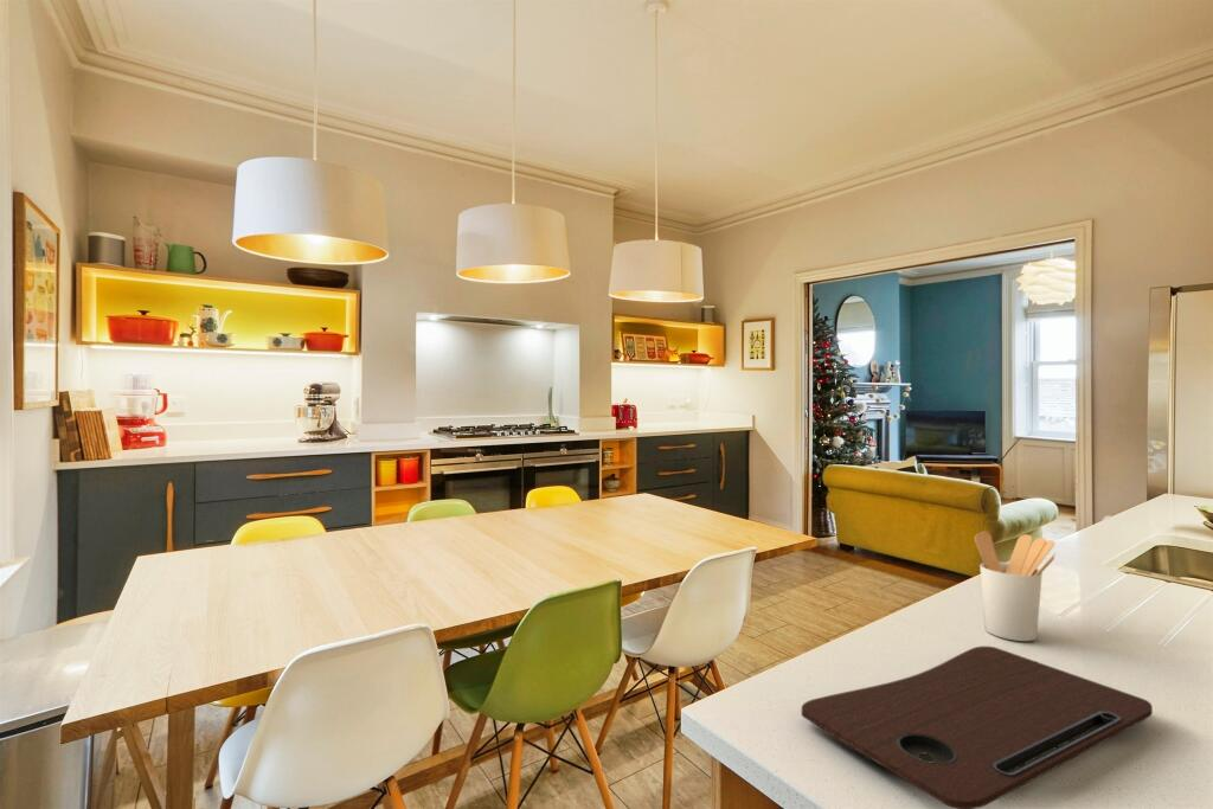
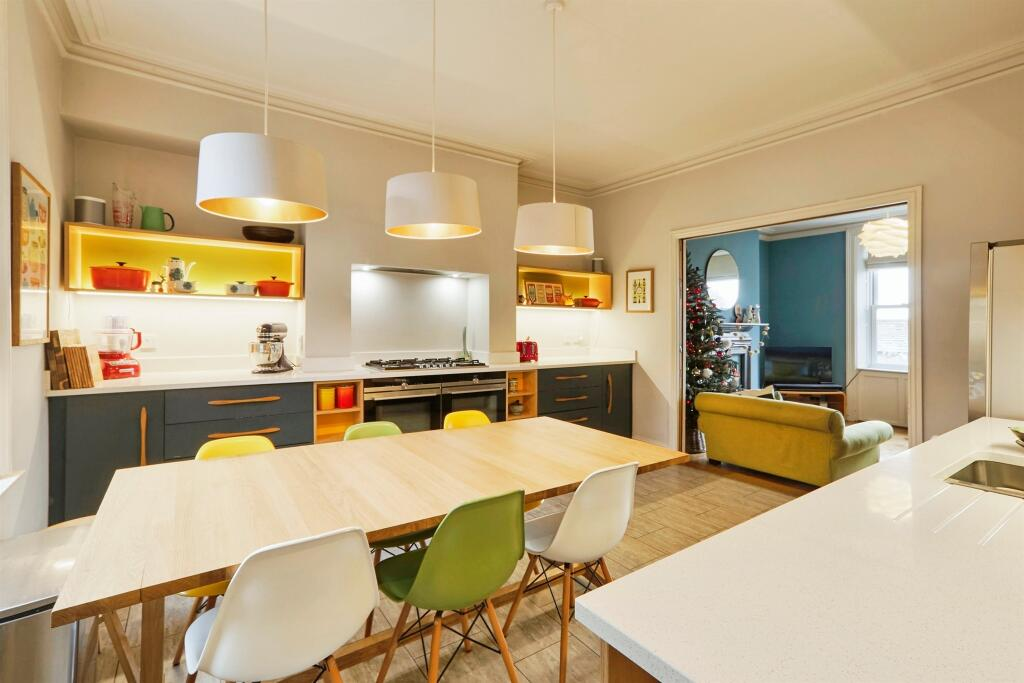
- utensil holder (1018, 583)
- cutting board (977, 713)
